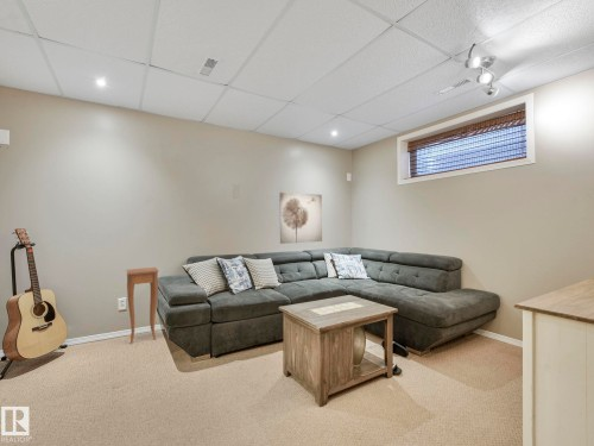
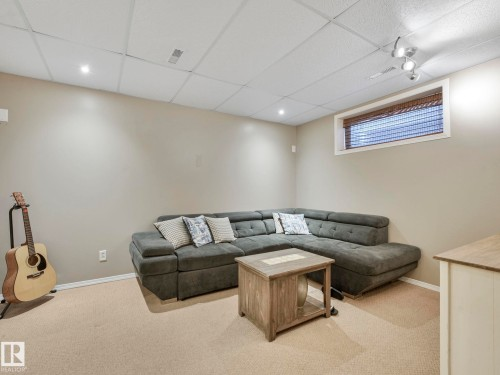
- wall art (302, 218)
- side table (150, 303)
